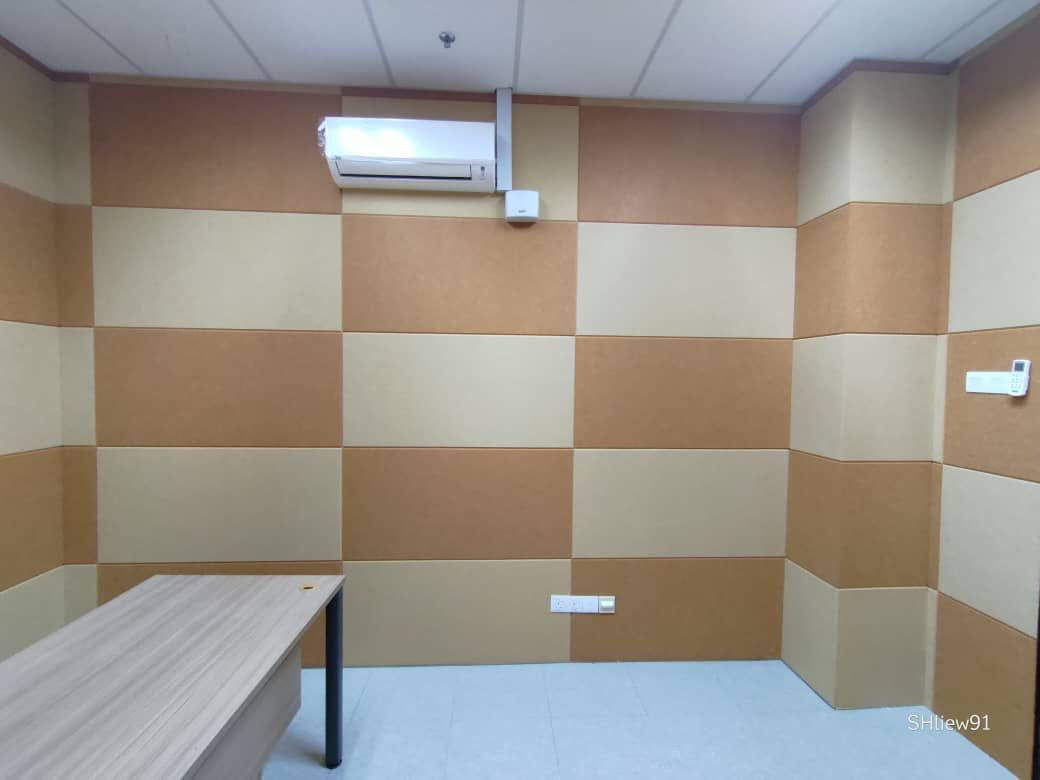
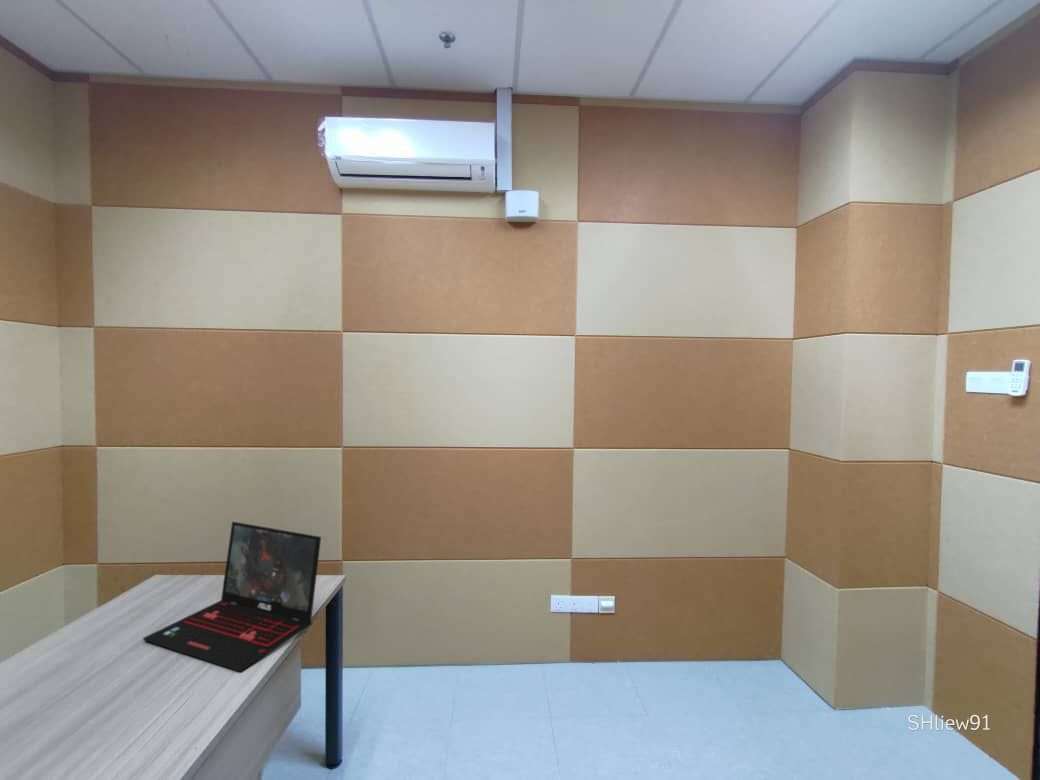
+ laptop (236, 587)
